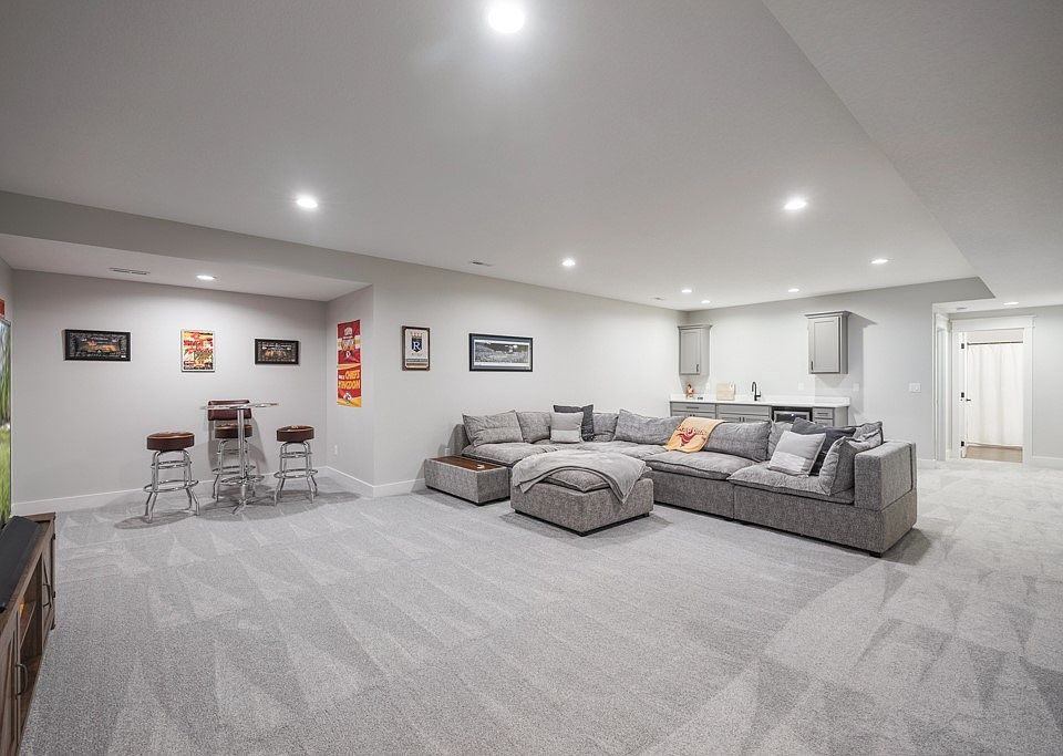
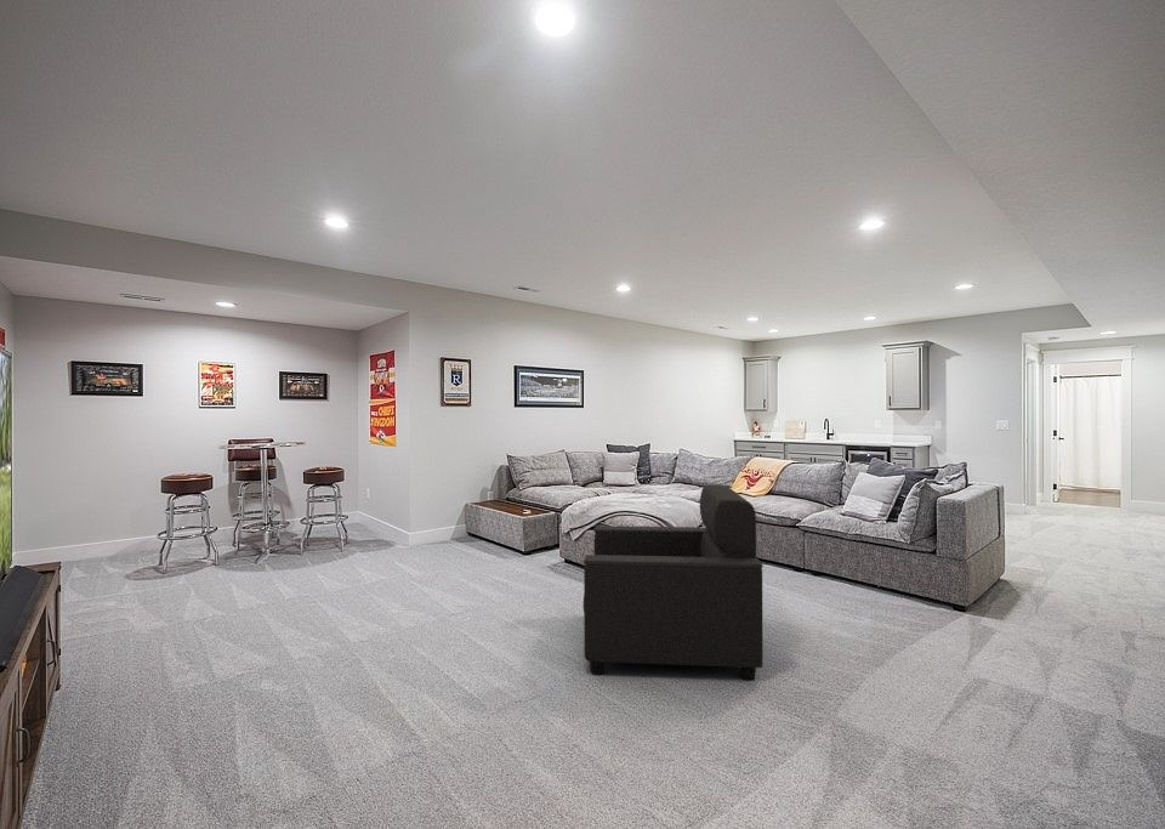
+ armchair (664, 567)
